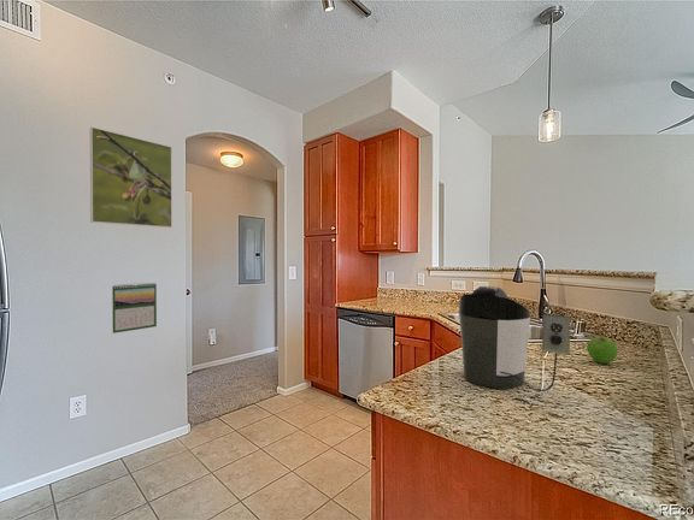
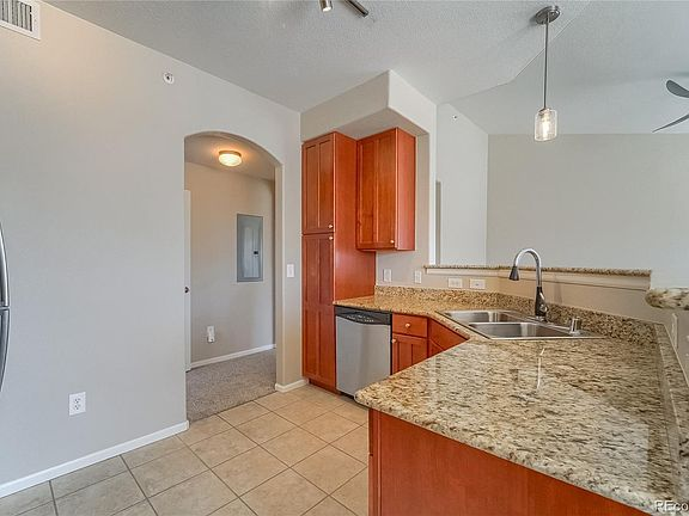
- calendar (135, 306)
- fruit (601, 348)
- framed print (134, 181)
- coffee maker (510, 335)
